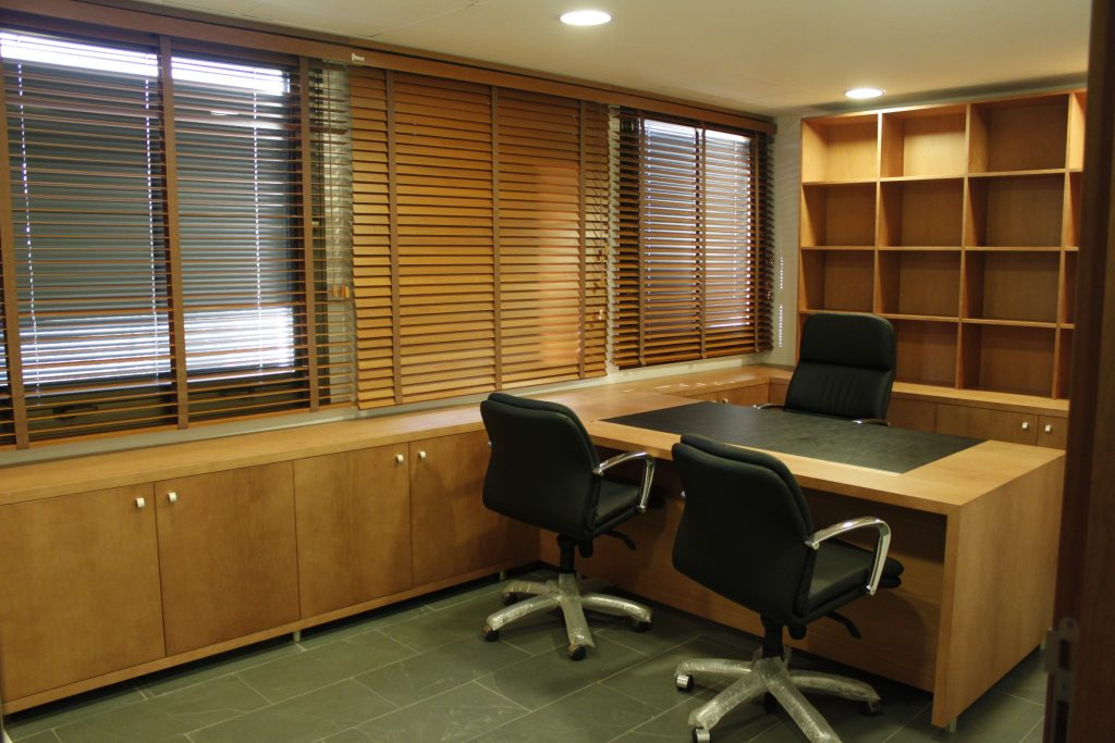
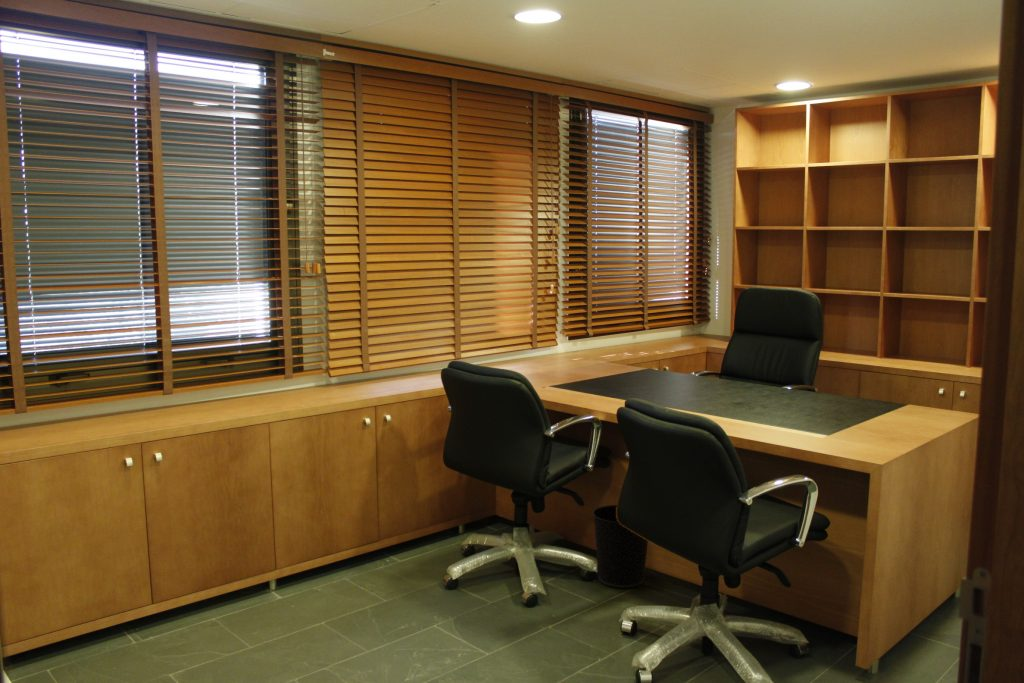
+ wastebasket (621, 546)
